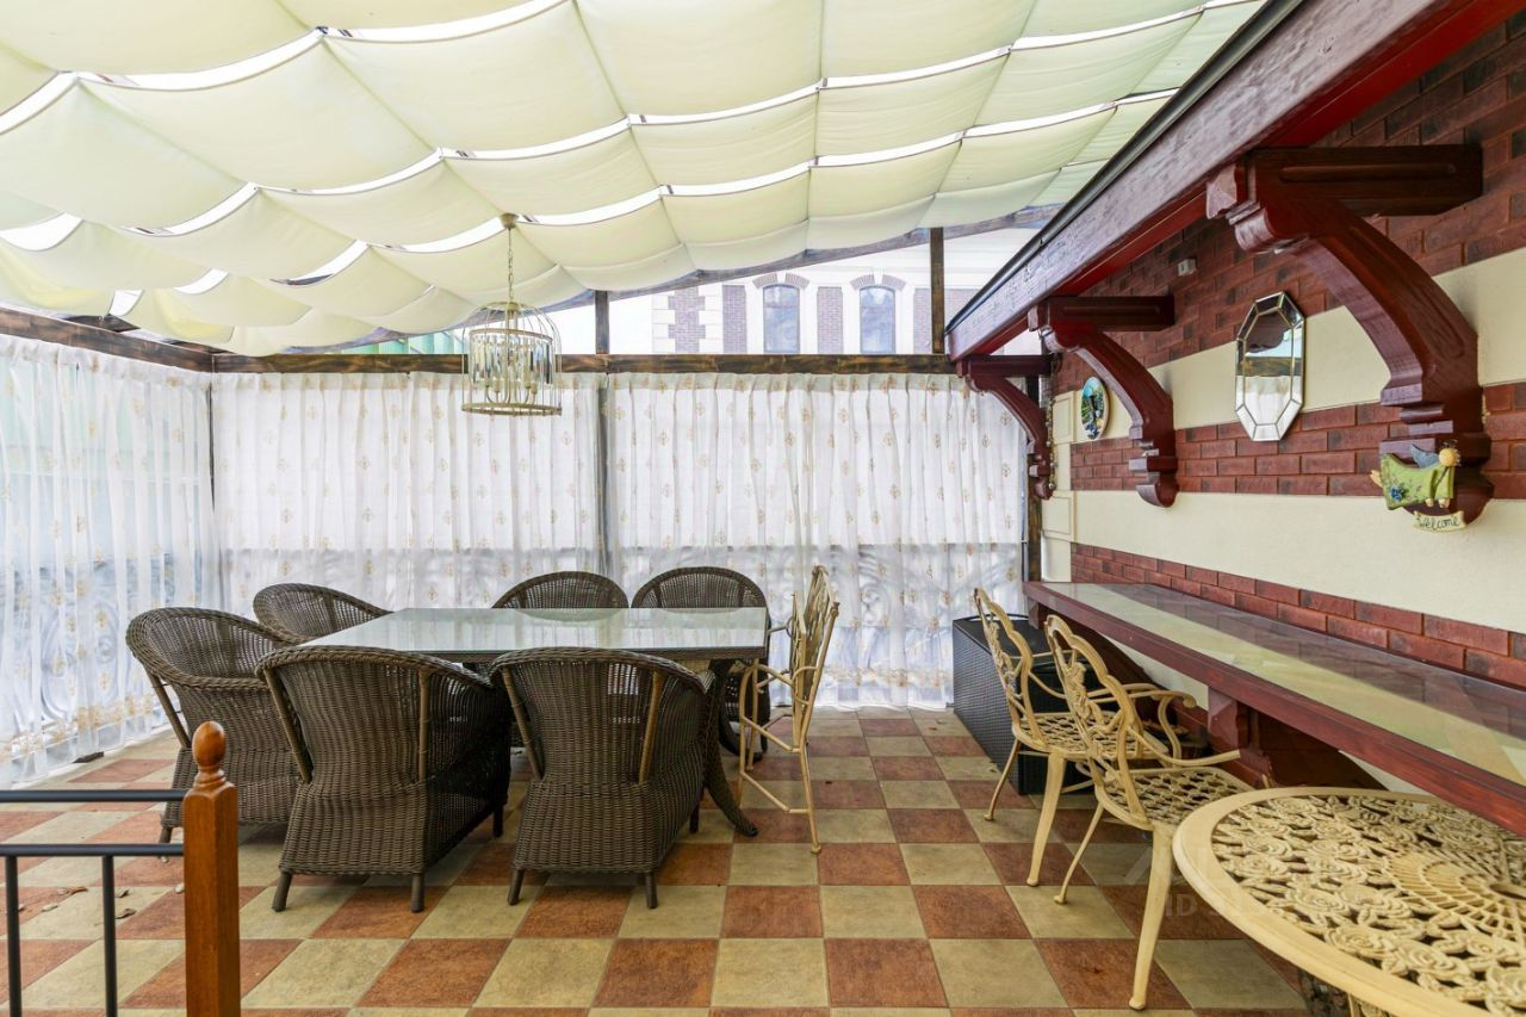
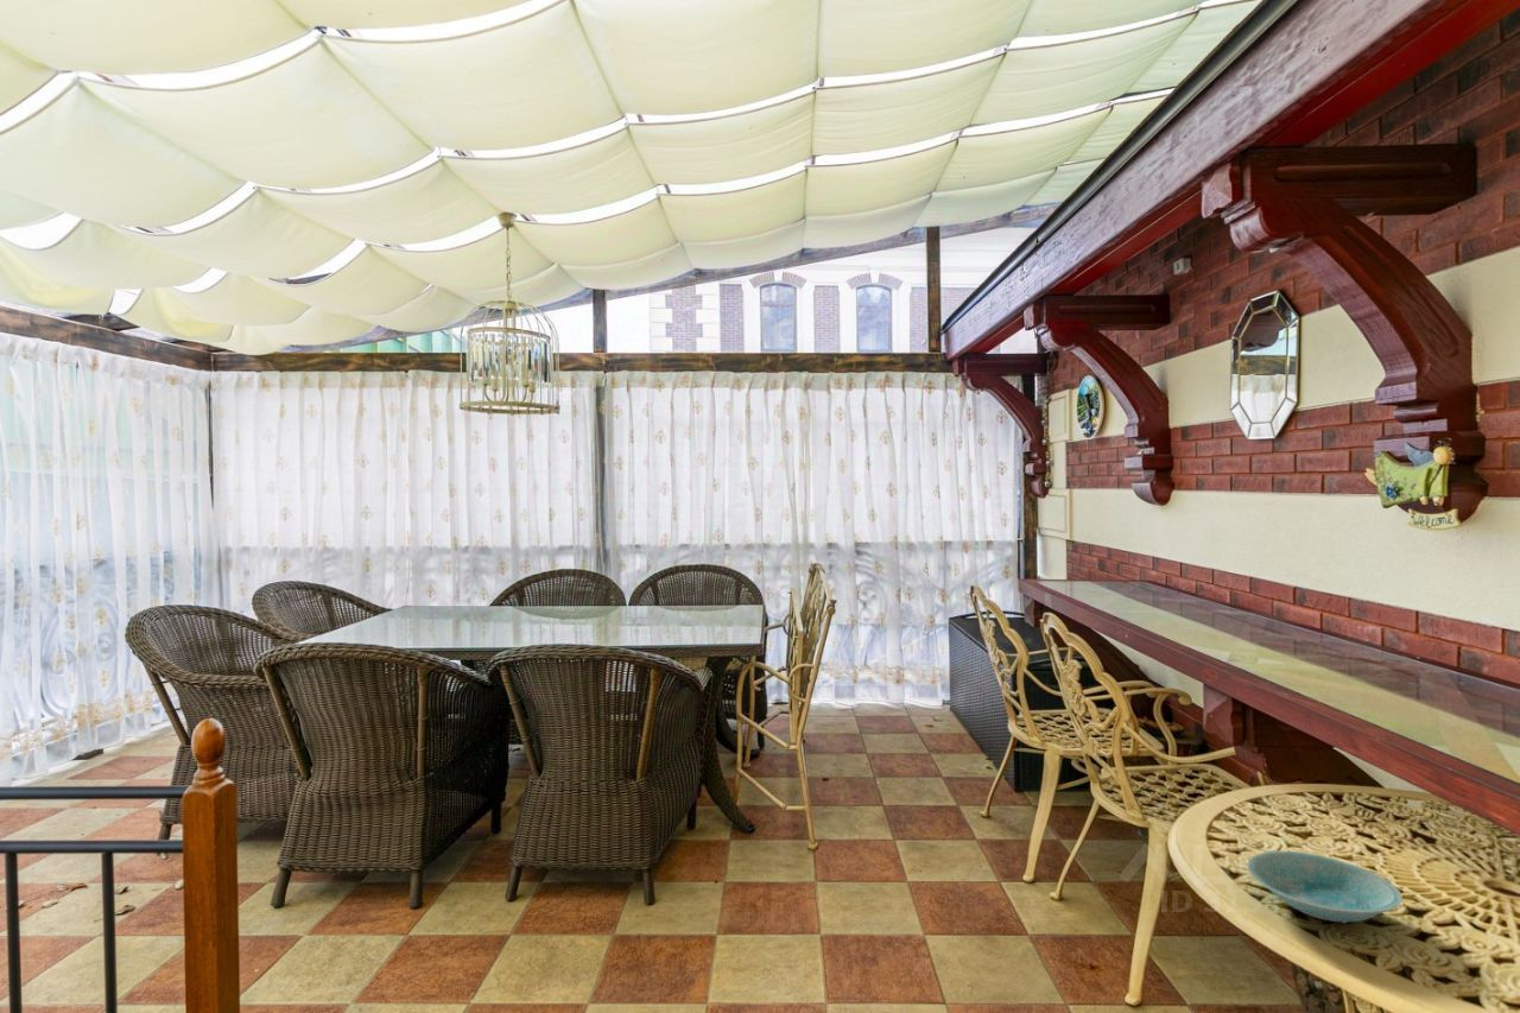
+ bowl (1320, 892)
